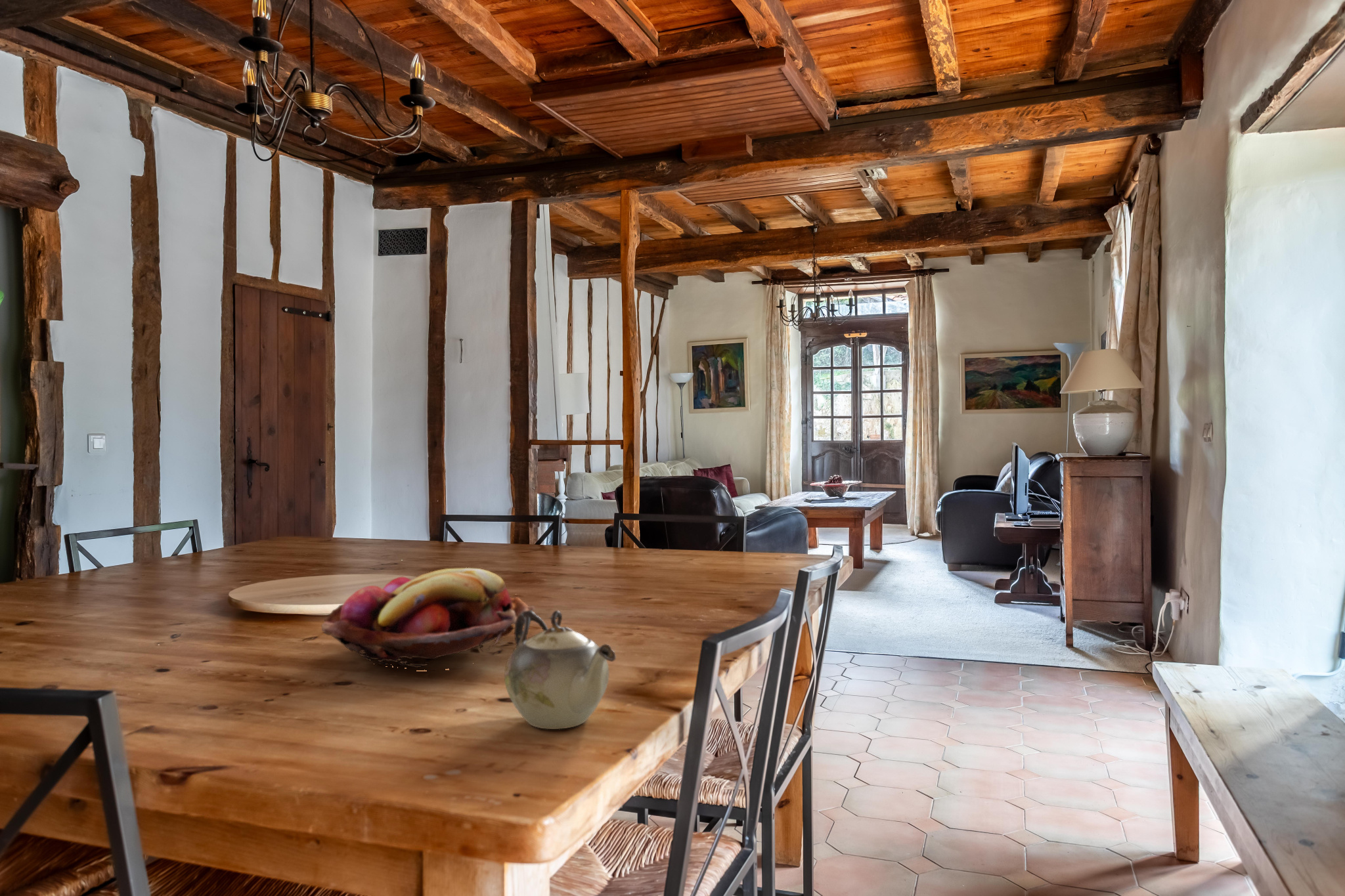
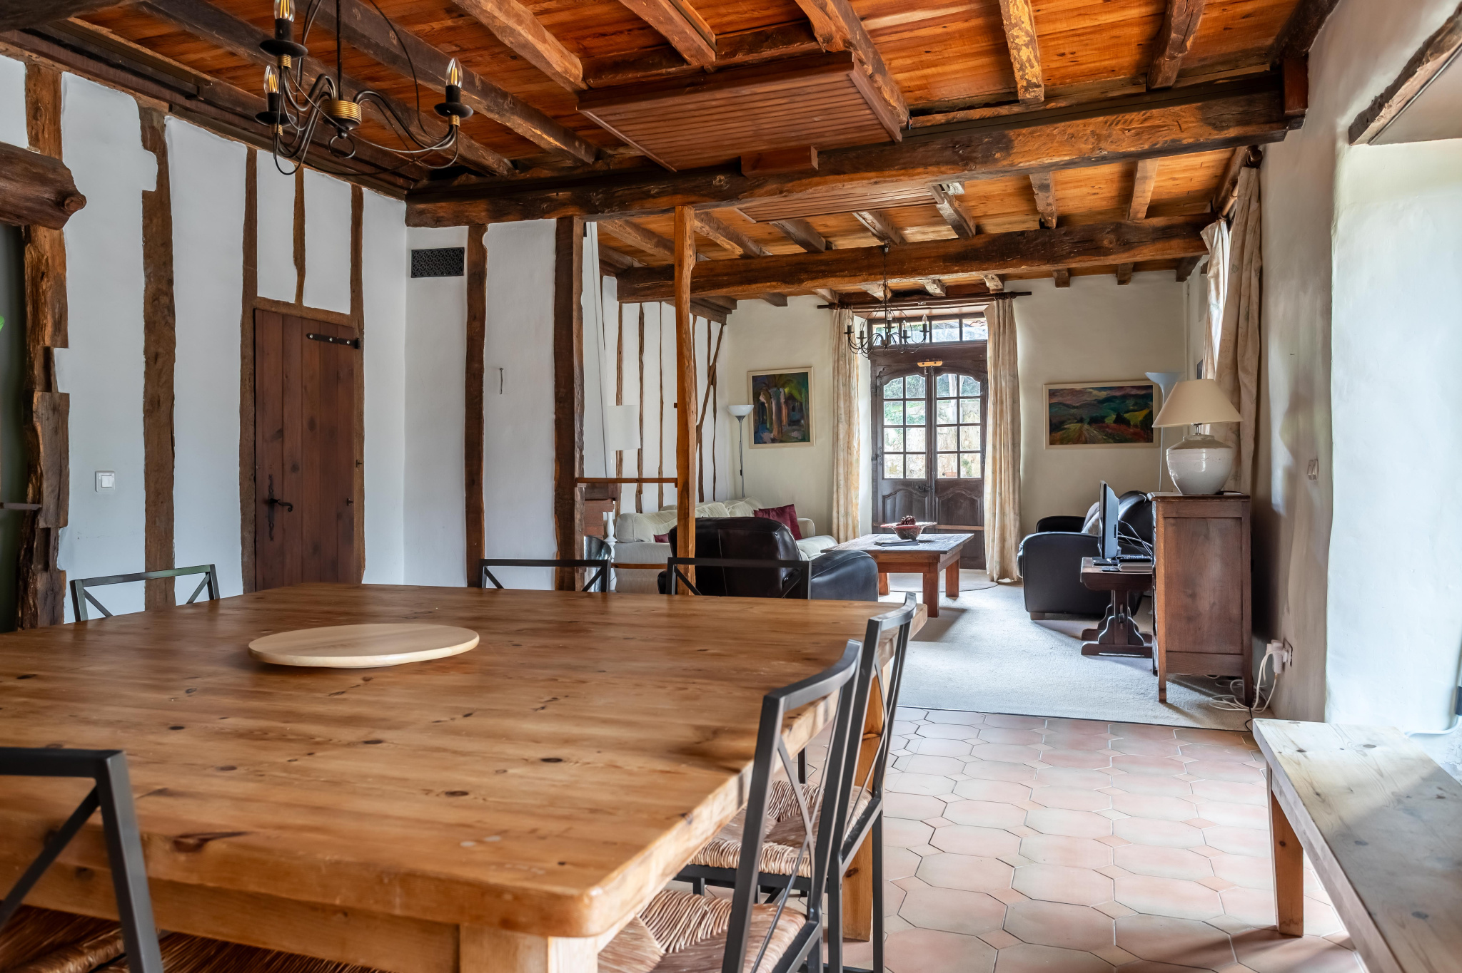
- fruit basket (430, 611)
- teapot (562, 666)
